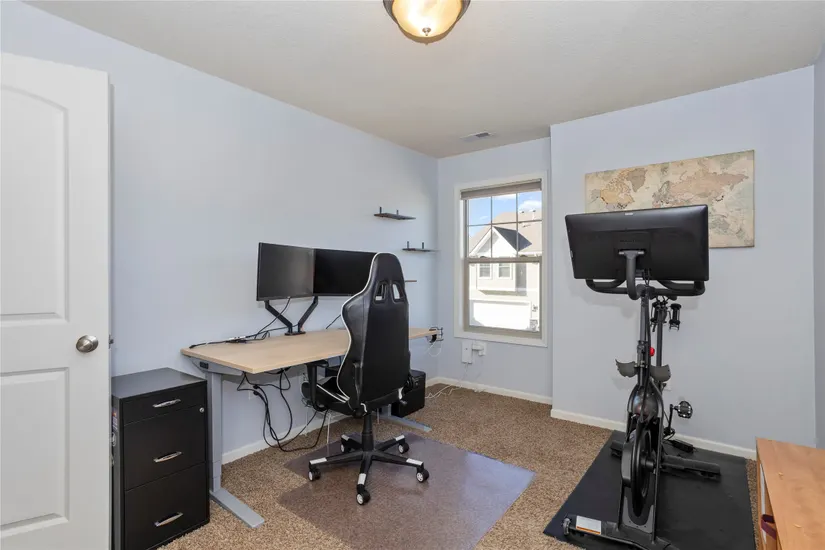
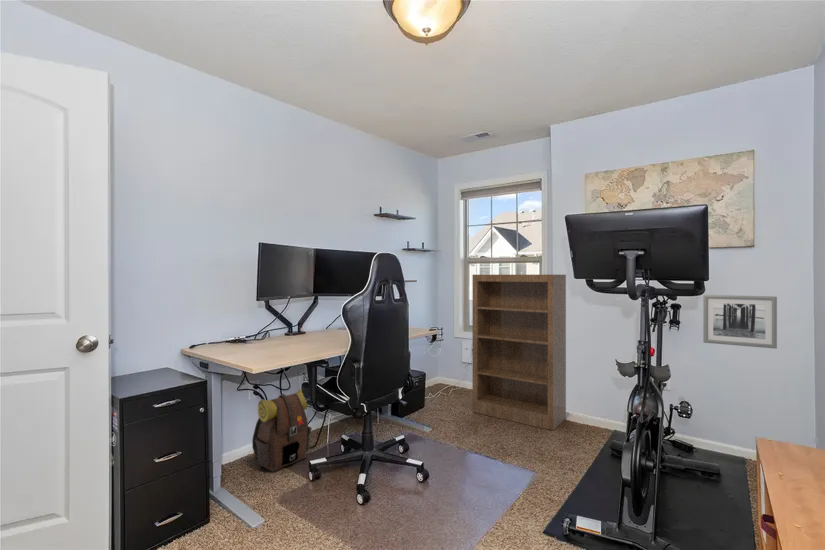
+ bookshelf (518, 344)
+ backpack (278, 425)
+ wall art (738, 320)
